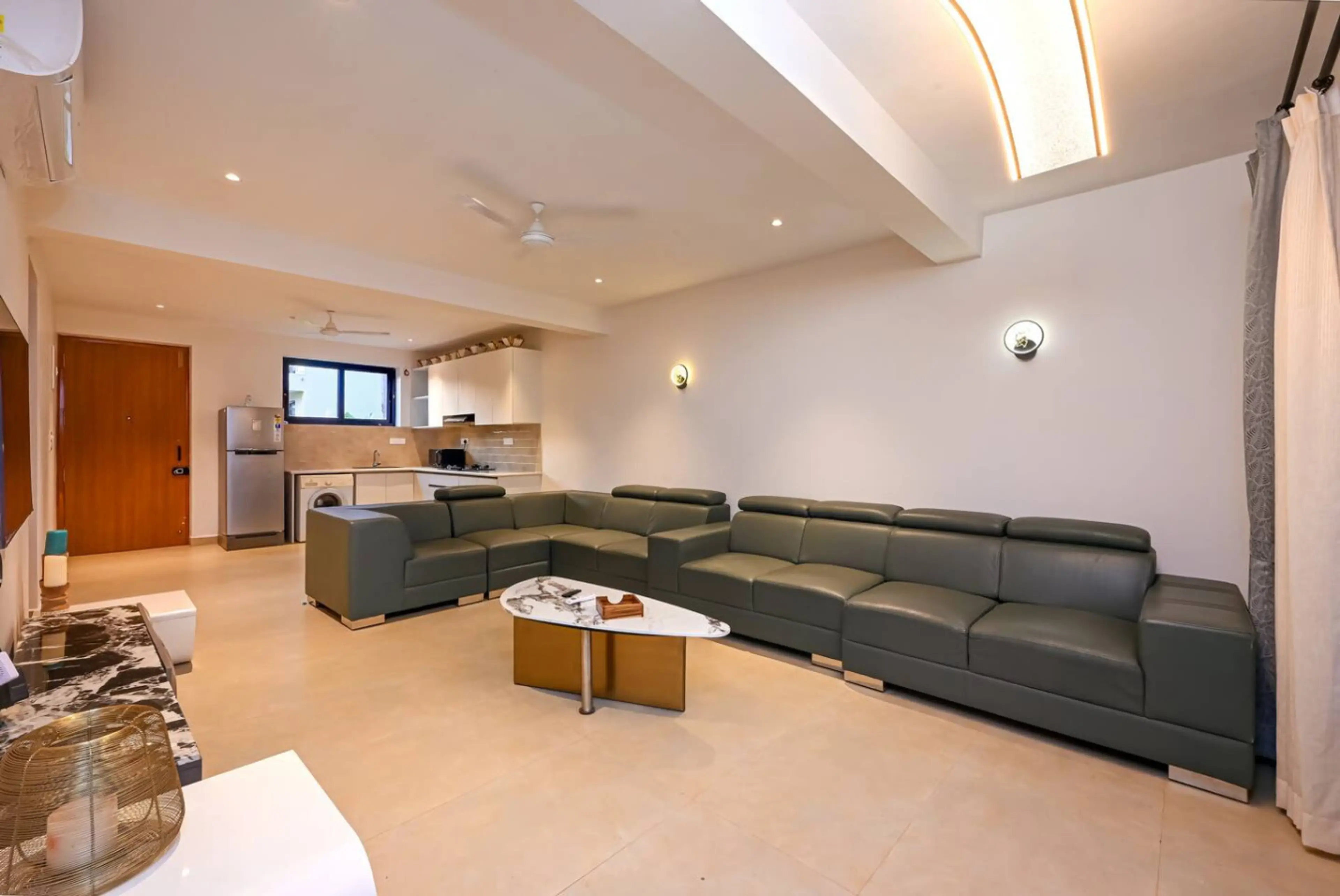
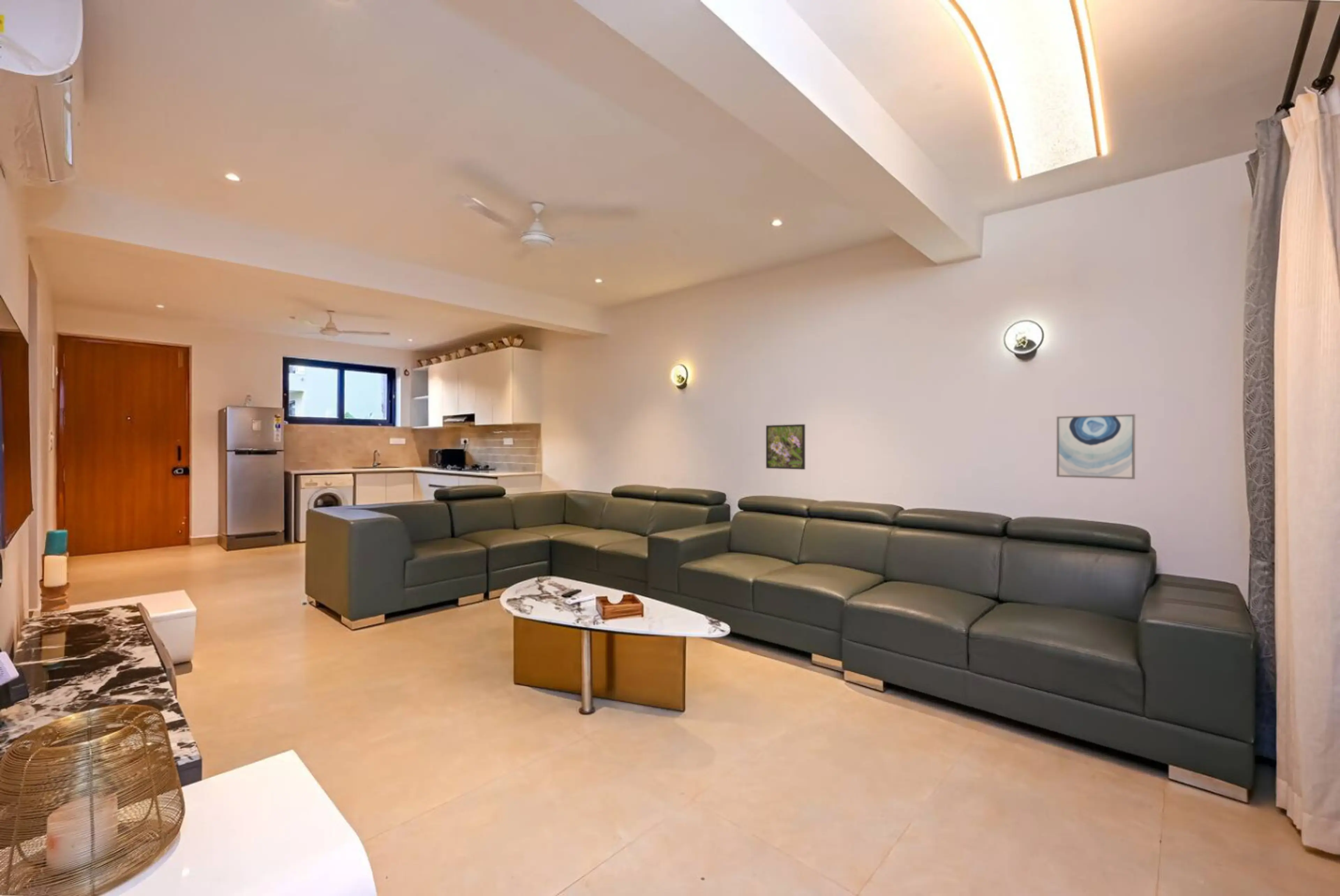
+ wall art (1094, 447)
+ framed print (785, 447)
